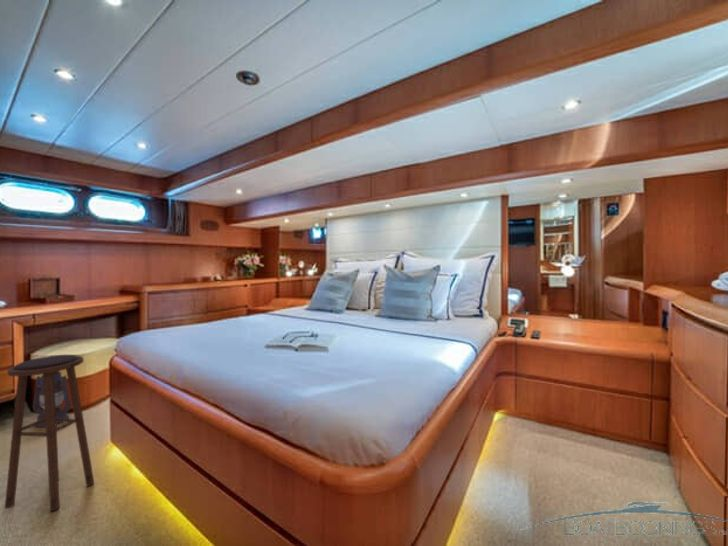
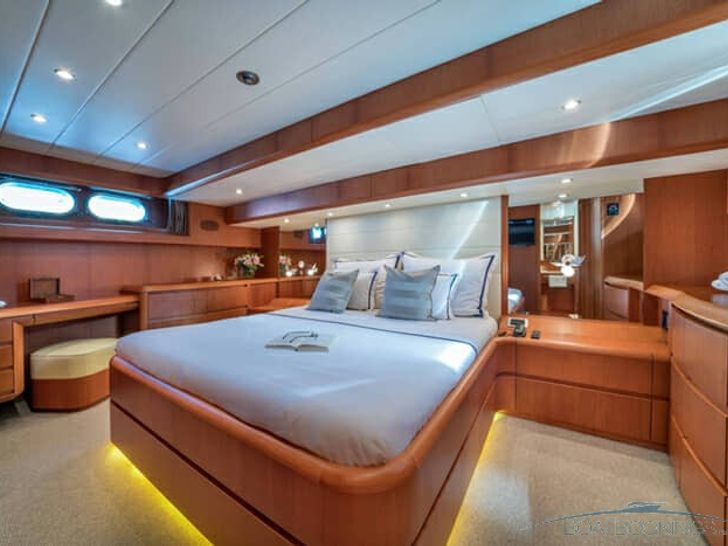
- stool (51, 427)
- lantern (55, 393)
